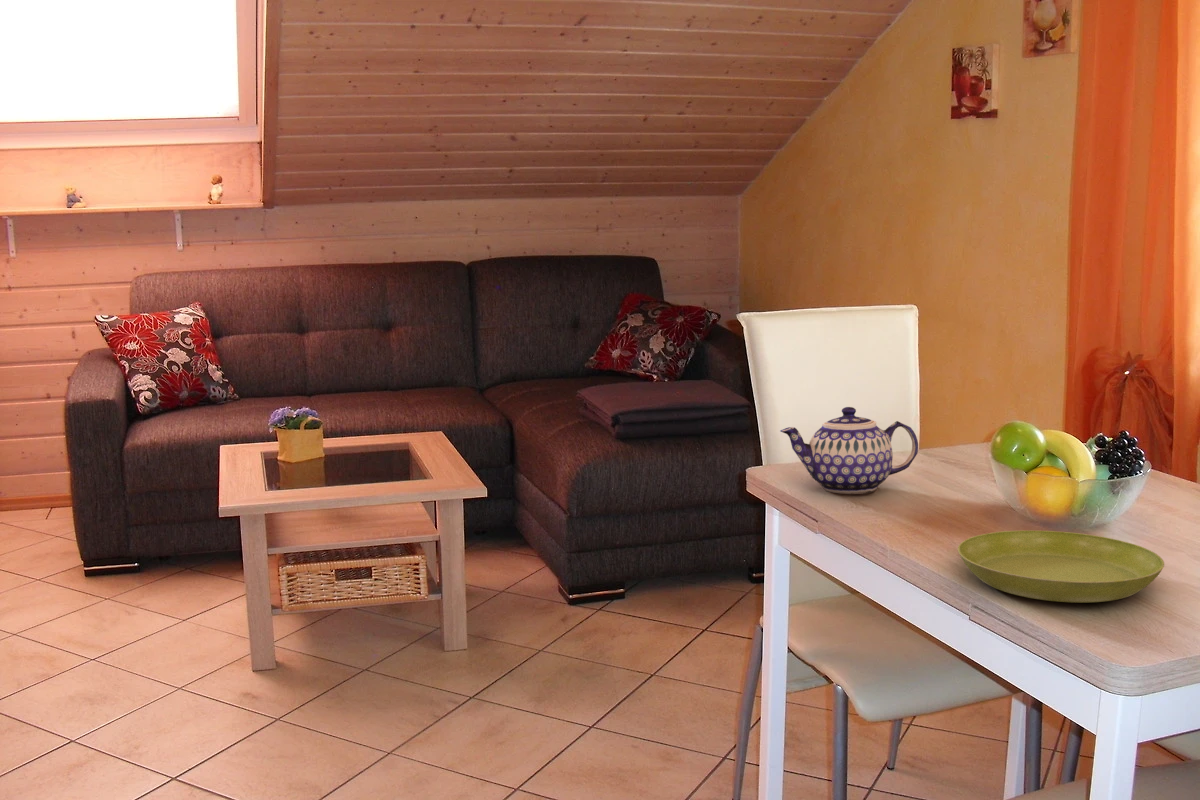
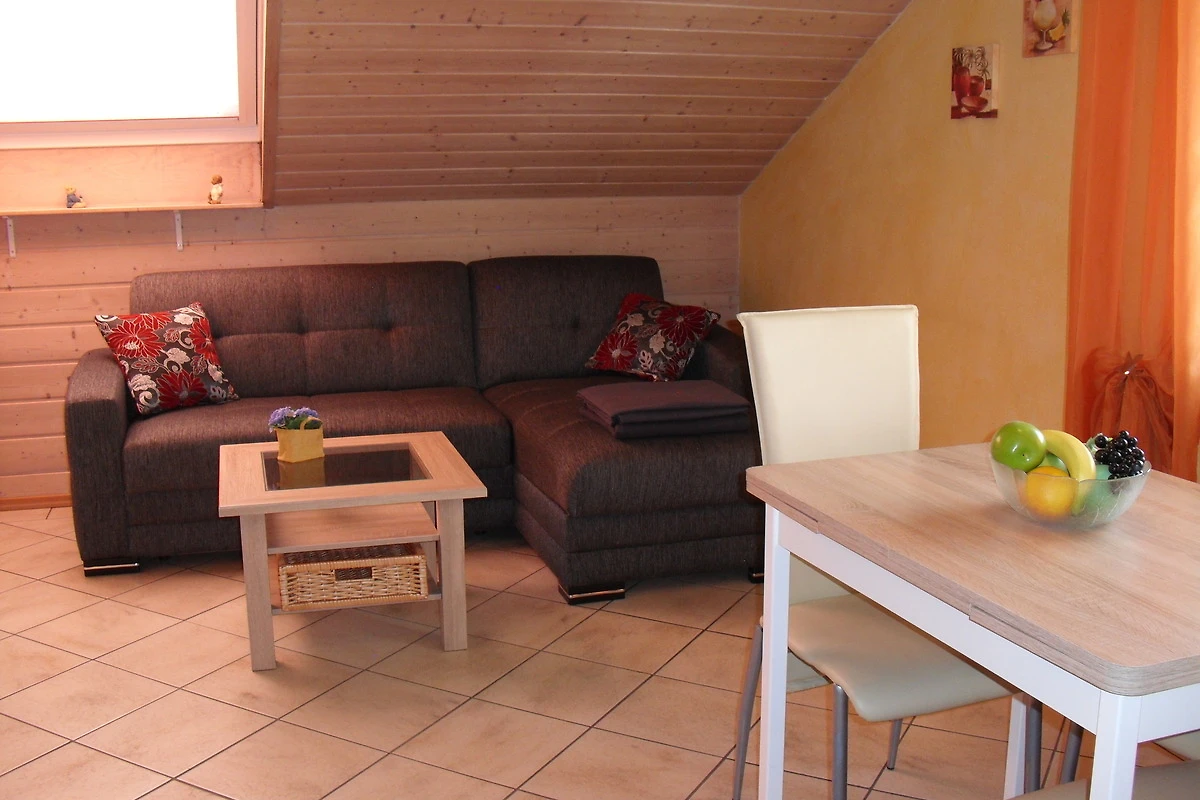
- teapot (849, 448)
- saucer (1057, 567)
